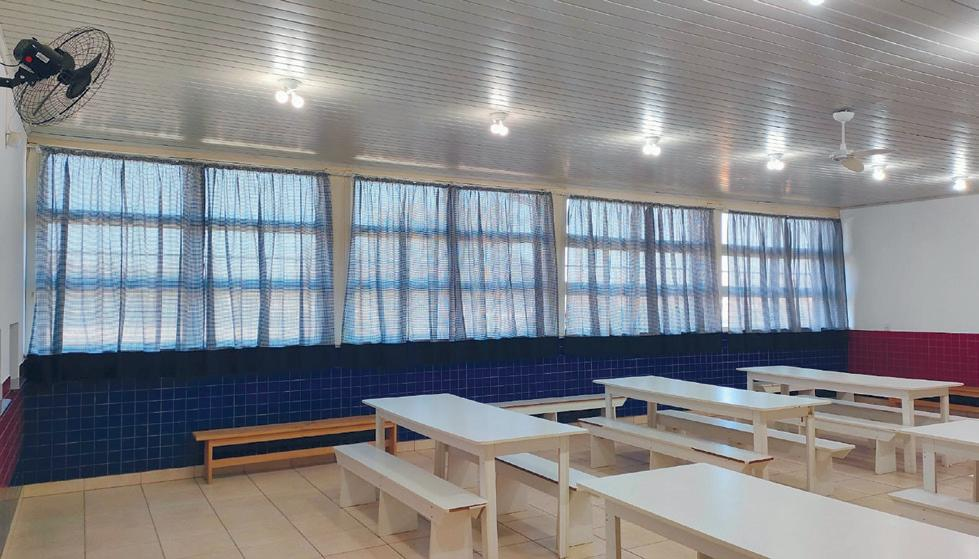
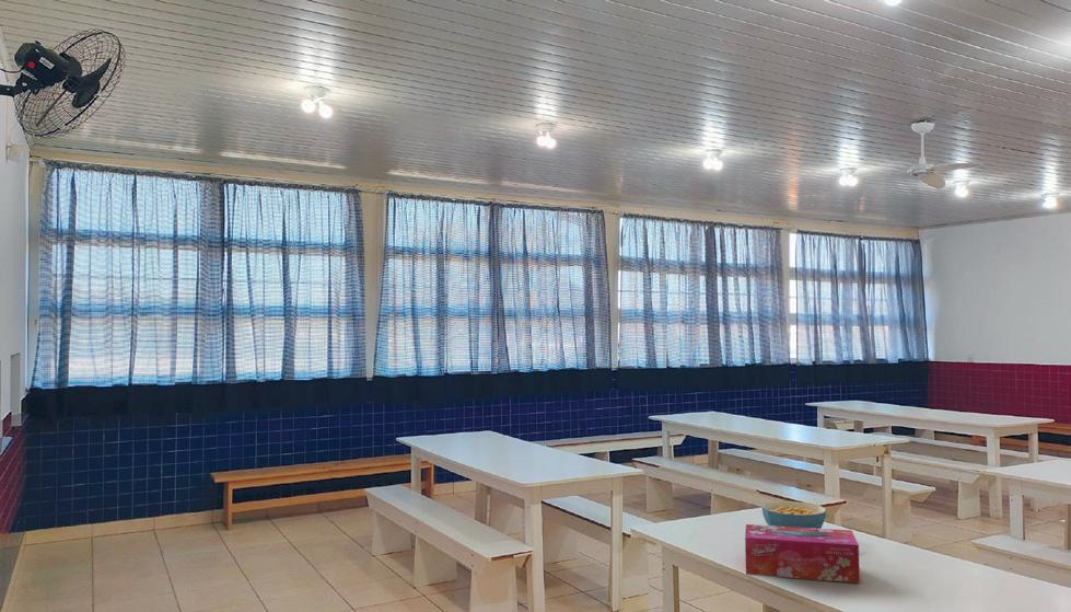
+ tissue box (800, 552)
+ cereal bowl (794, 522)
